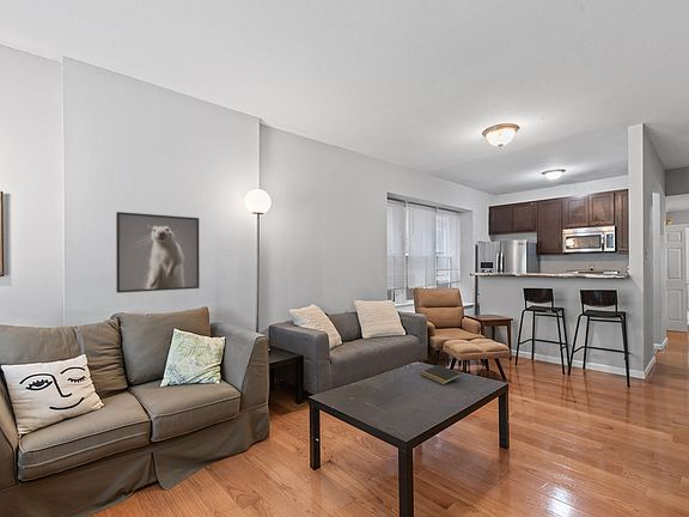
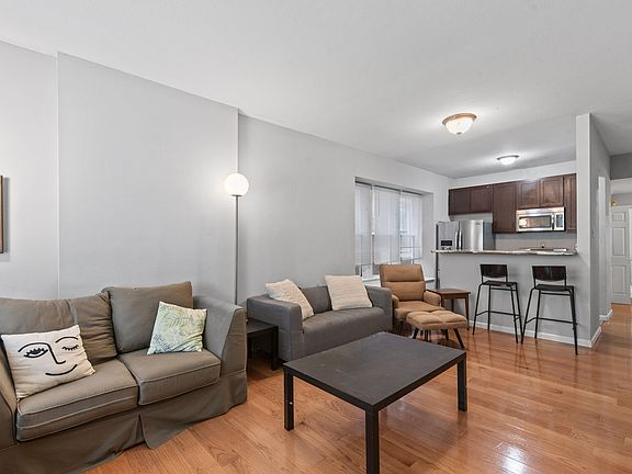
- notepad (440, 373)
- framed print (160, 253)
